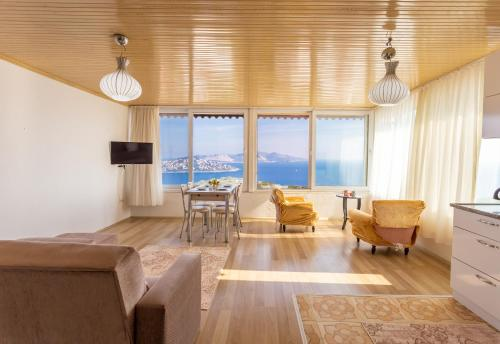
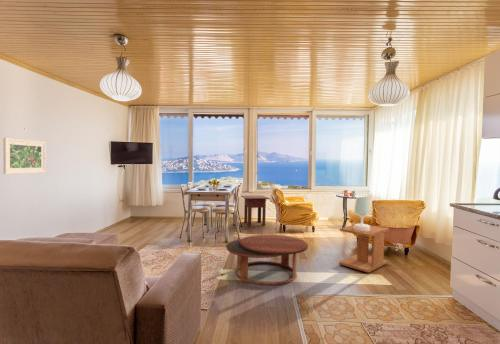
+ side table (364, 246)
+ coffee table (266, 257)
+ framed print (26, 156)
+ table lamp (362, 213)
+ side table (254, 207)
